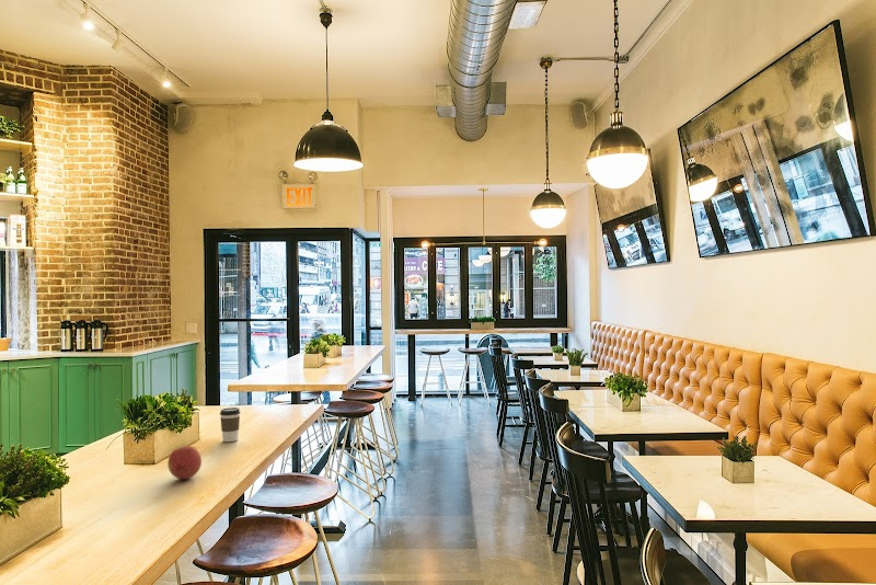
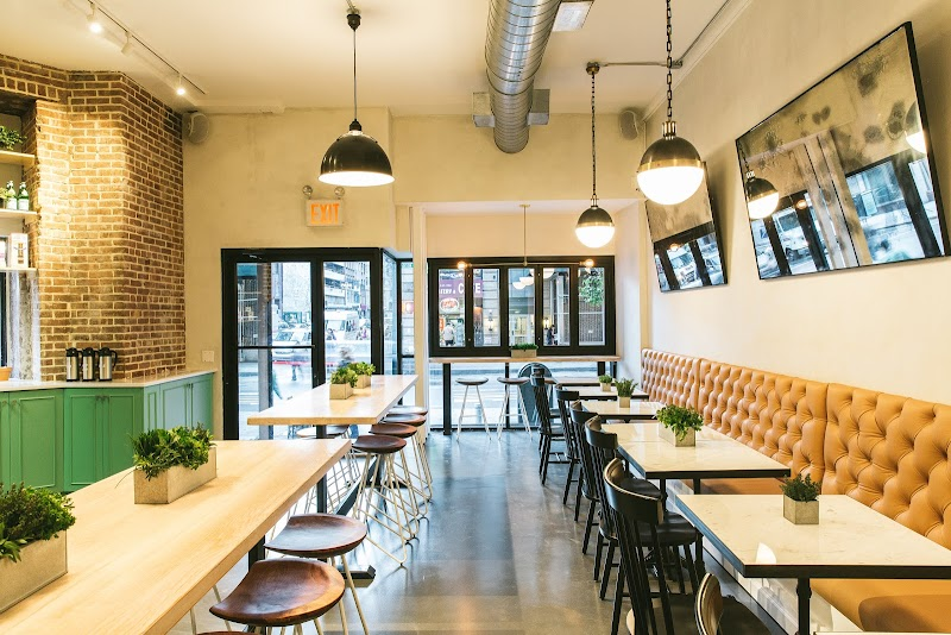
- coffee cup (230, 424)
- fruit (185, 461)
